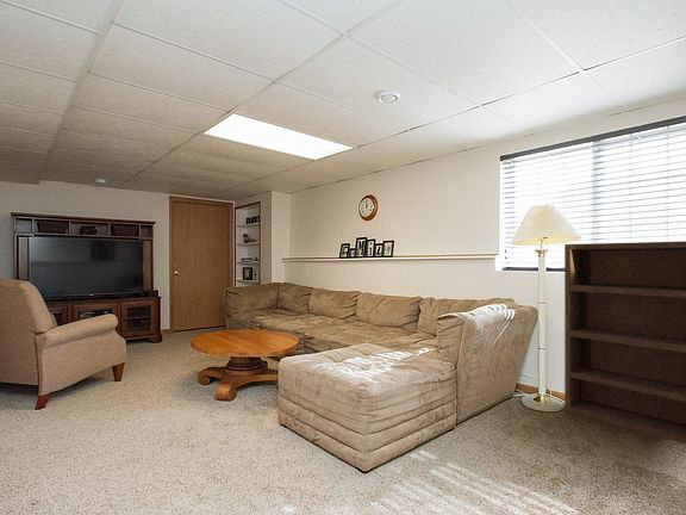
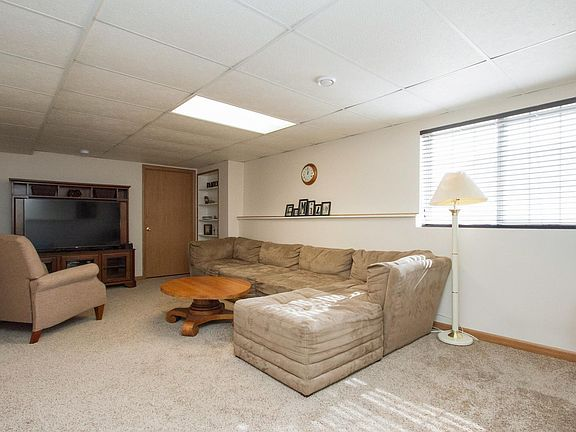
- bookcase (631, 333)
